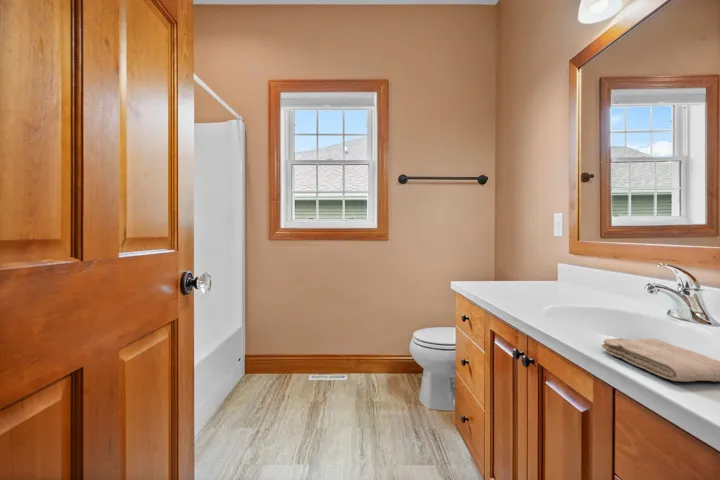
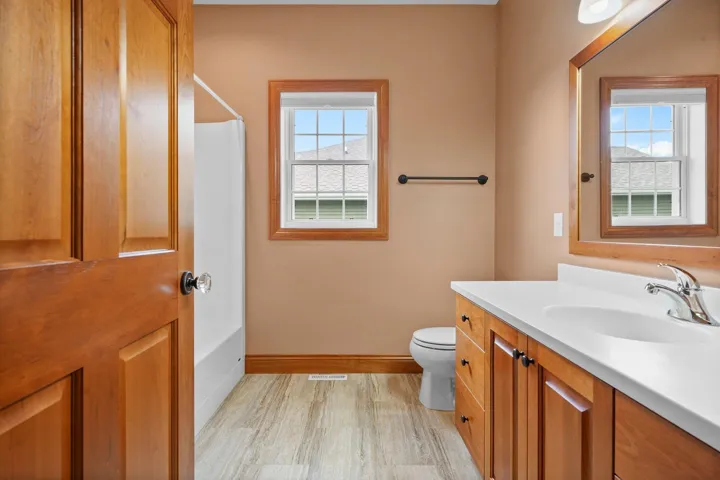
- washcloth (662, 356)
